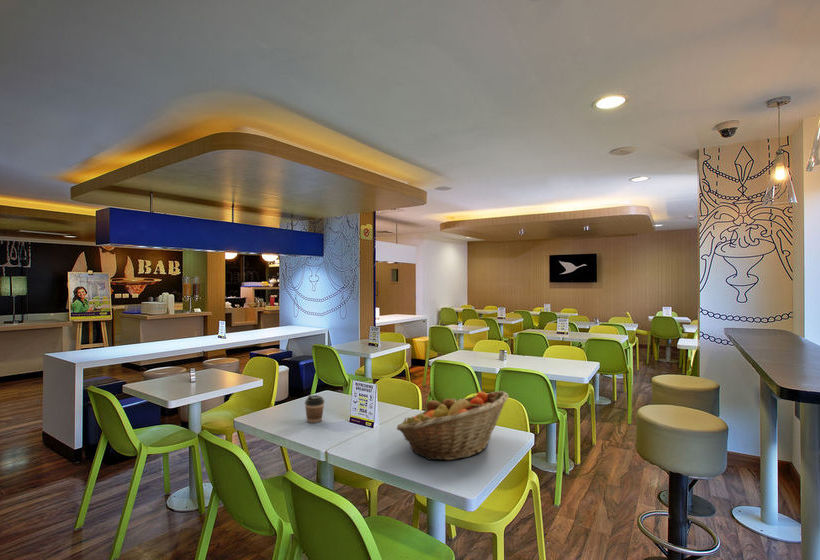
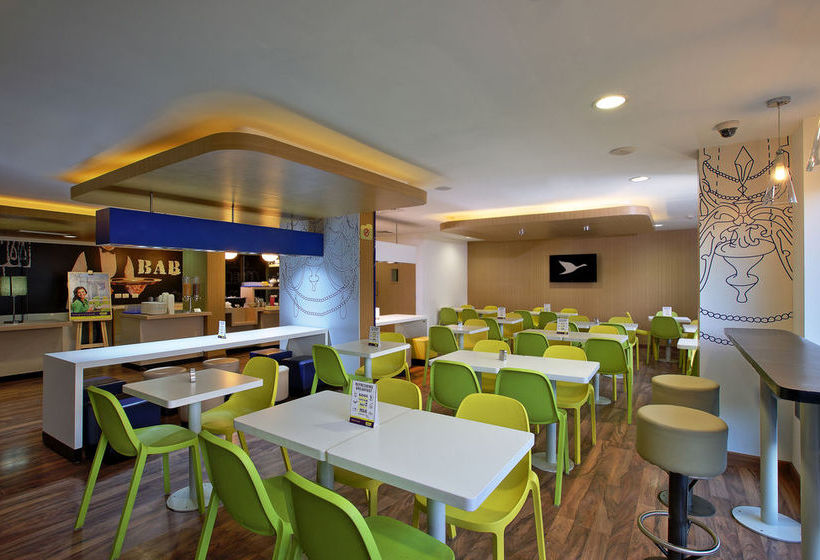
- fruit basket (454, 419)
- coffee cup (314, 407)
